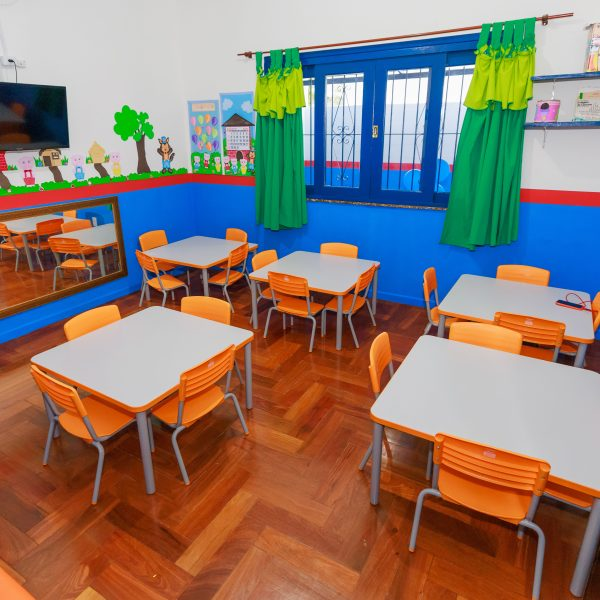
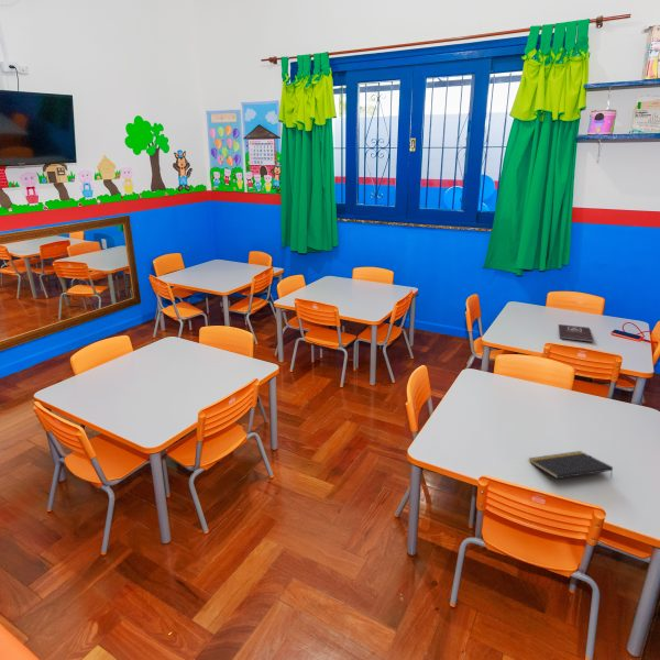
+ book (574, 332)
+ notepad (569, 464)
